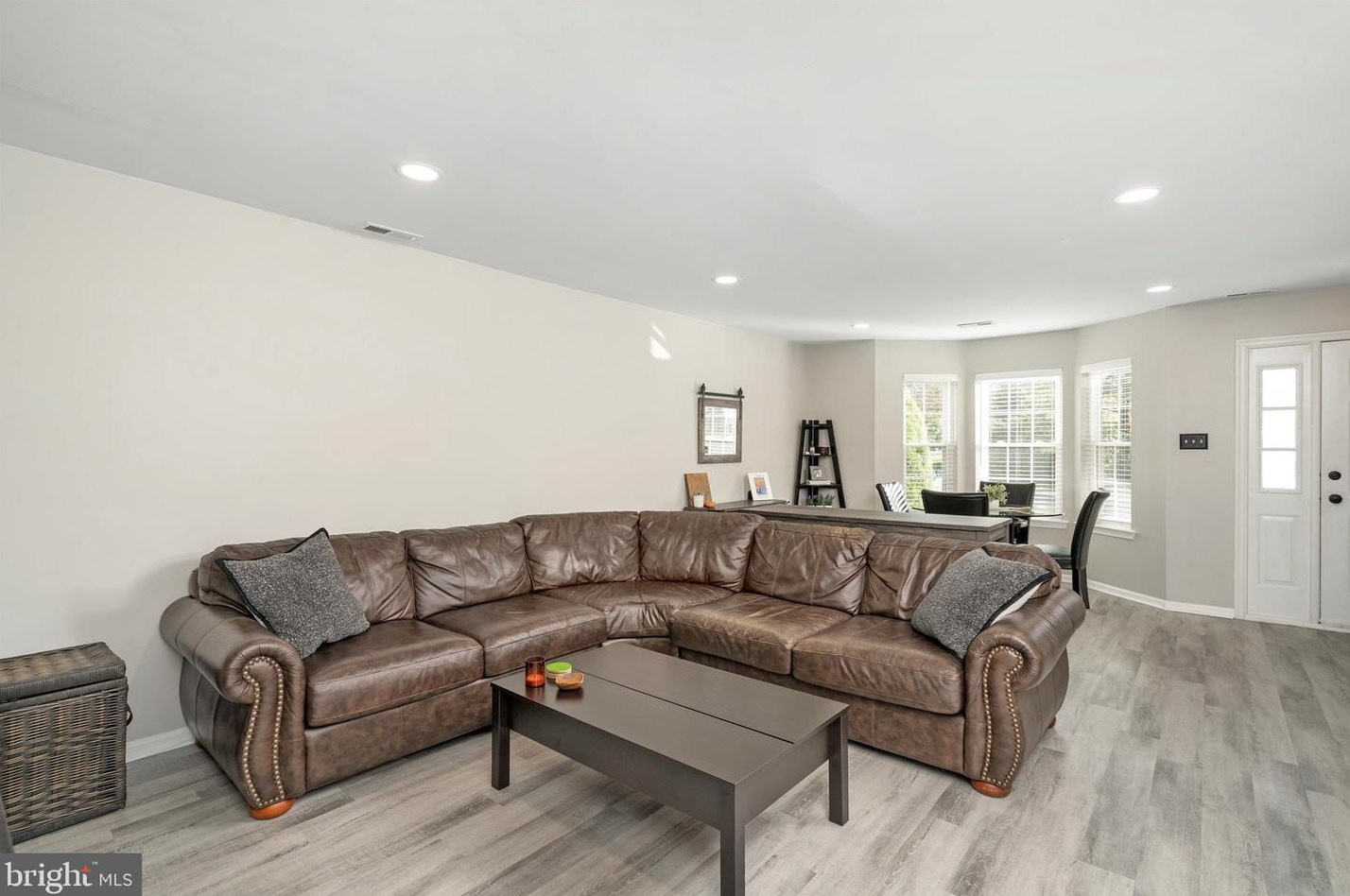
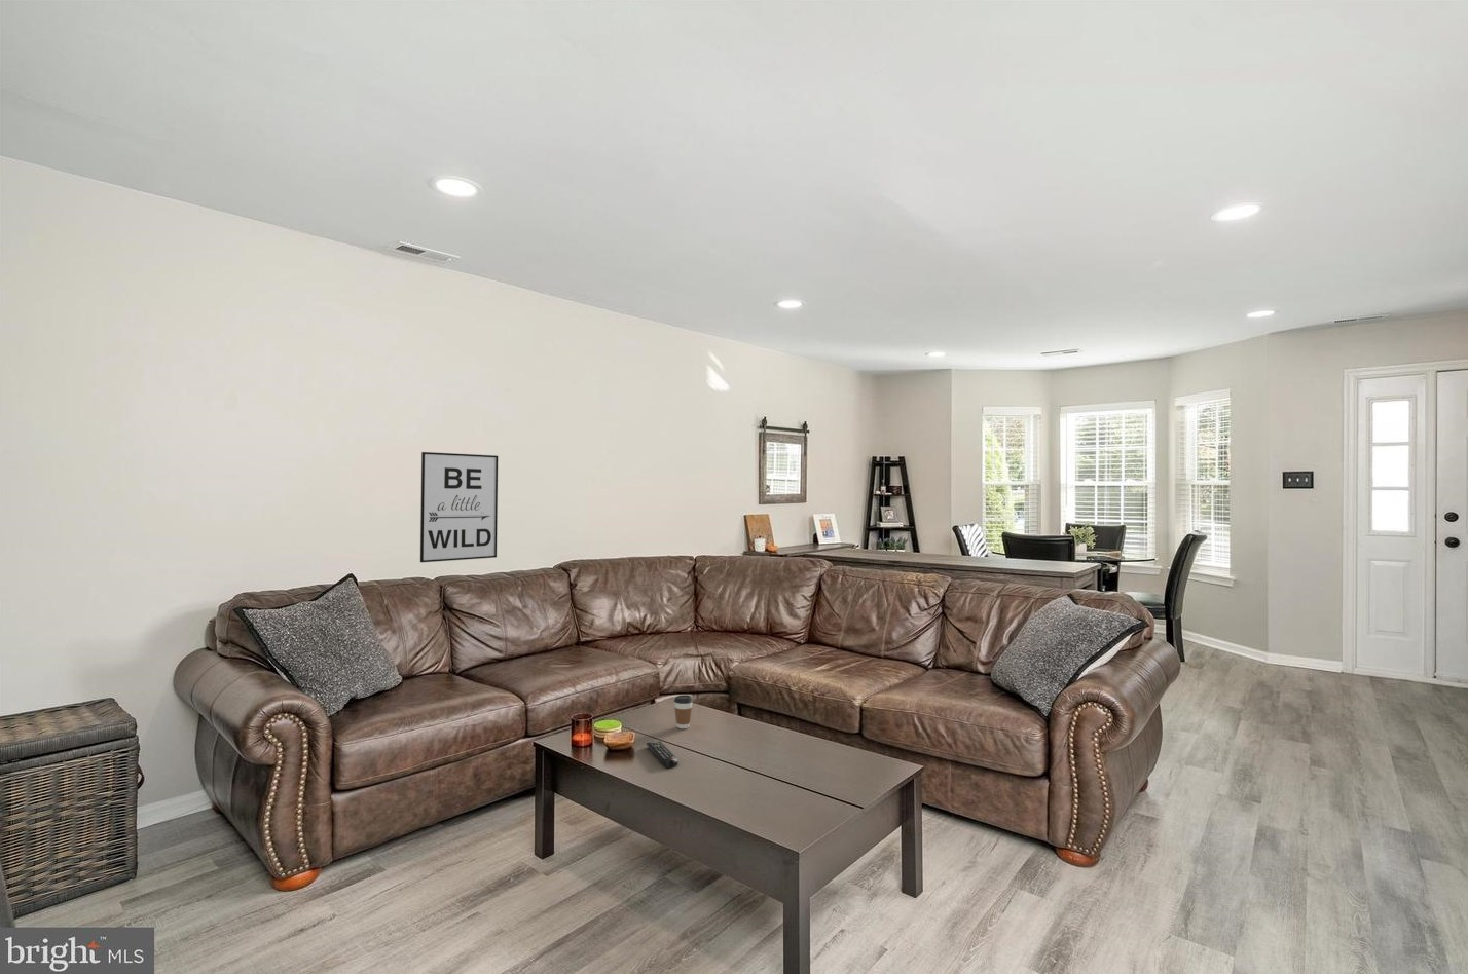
+ remote control (661, 753)
+ coffee cup (683, 711)
+ wall art (461, 507)
